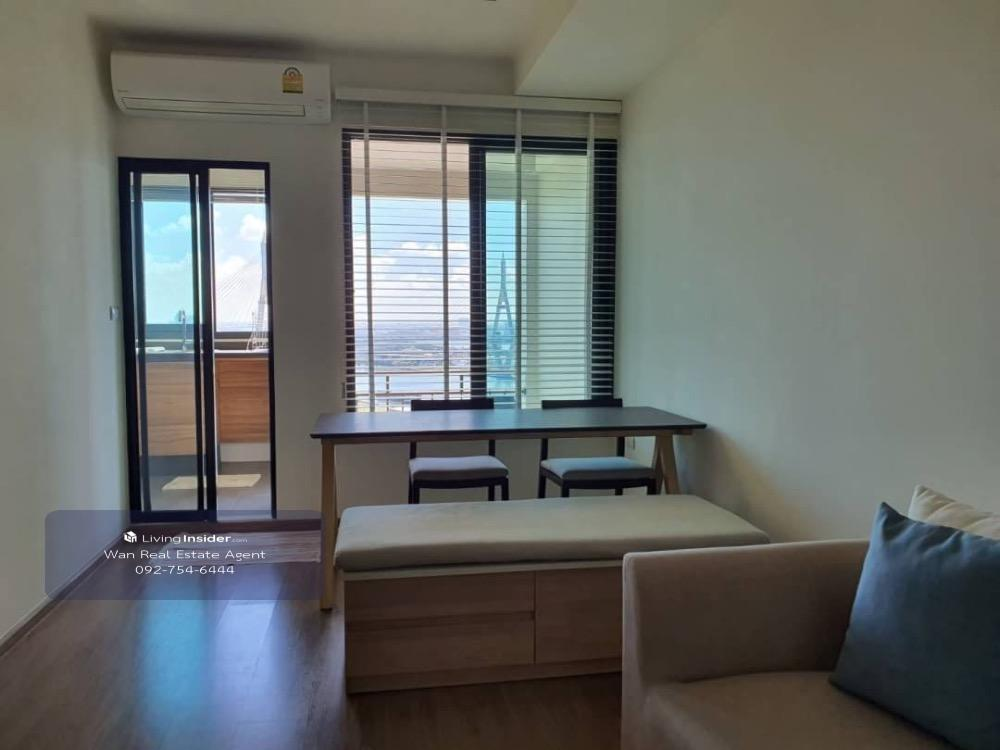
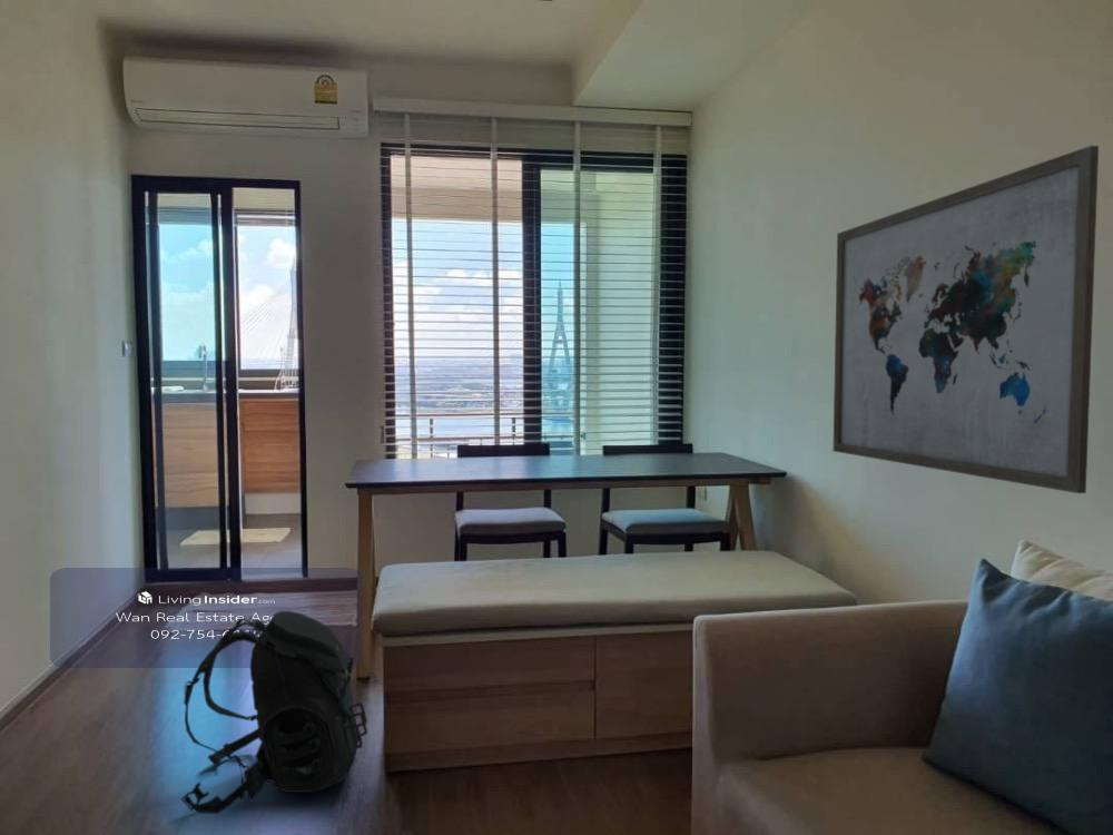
+ backpack (282, 698)
+ wall art (934, 334)
